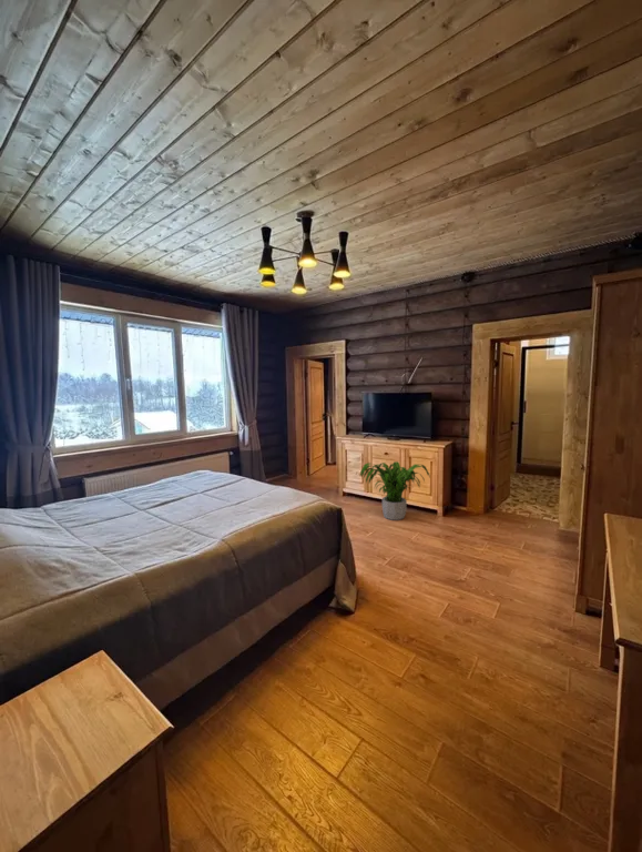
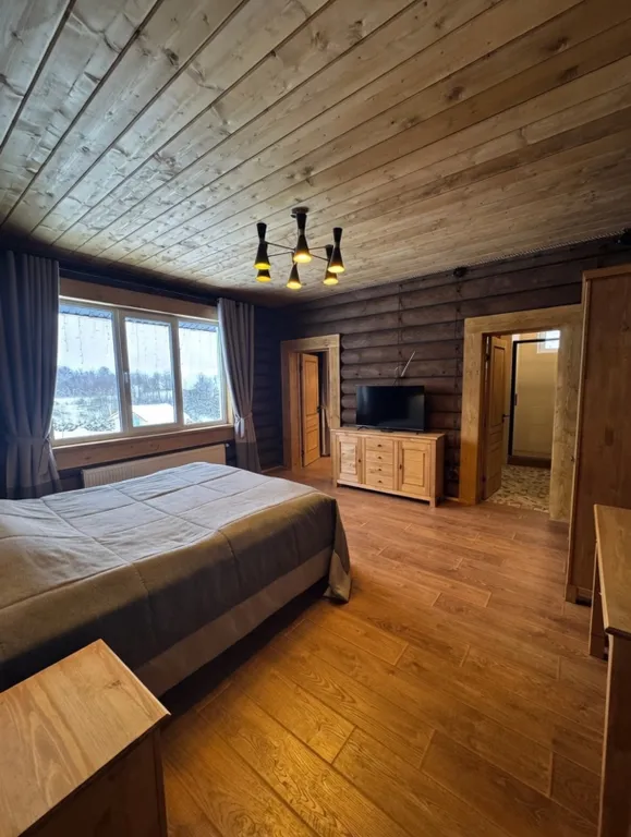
- potted plant (396, 490)
